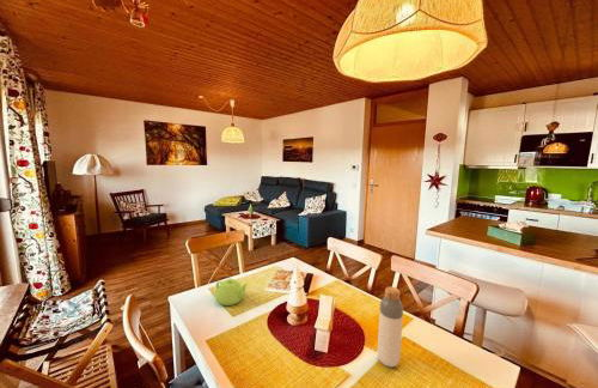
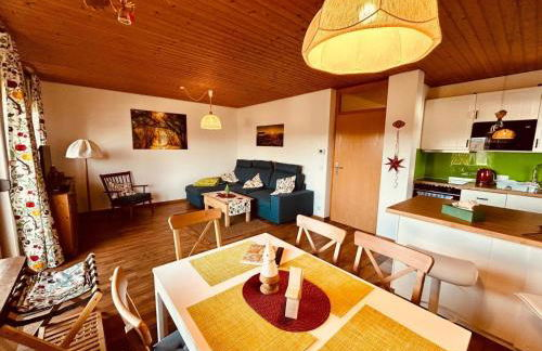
- bottle (390, 326)
- teapot (231, 289)
